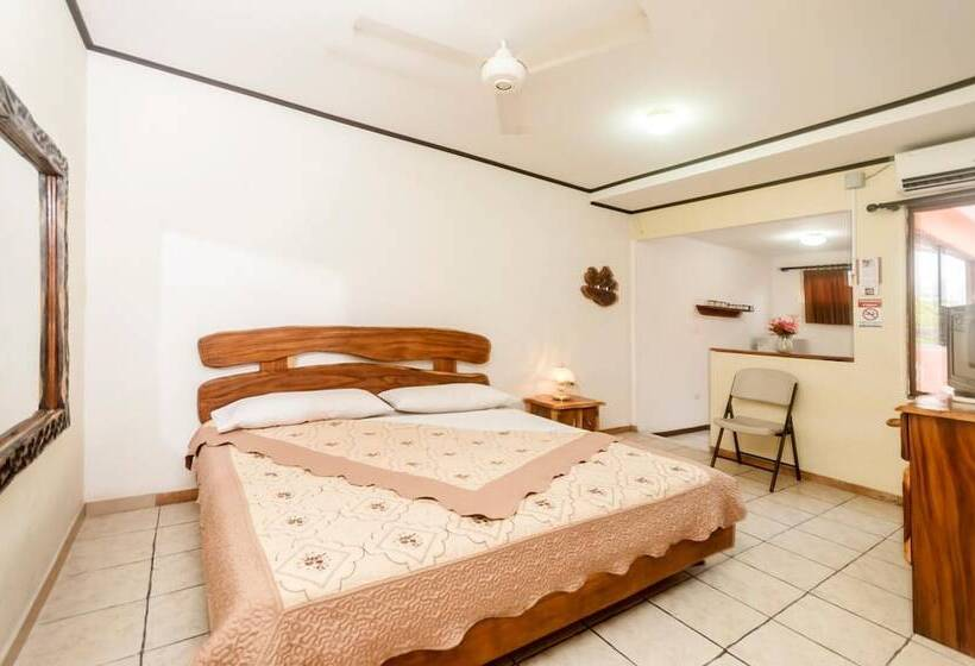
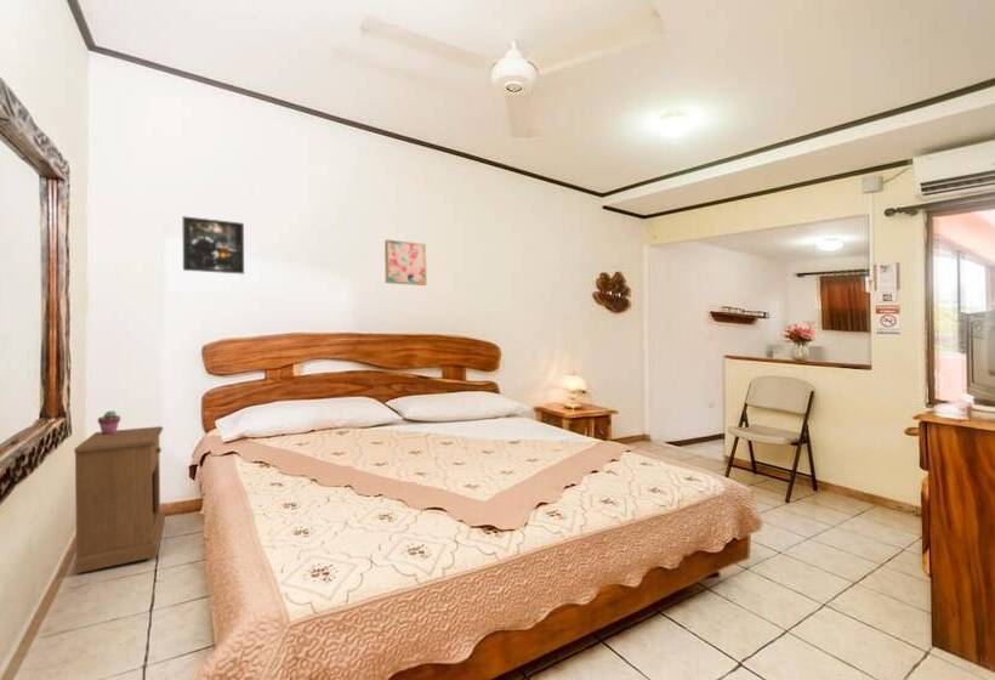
+ wall art (405, 262)
+ potted succulent (109, 421)
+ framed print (214, 245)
+ nightstand (125, 491)
